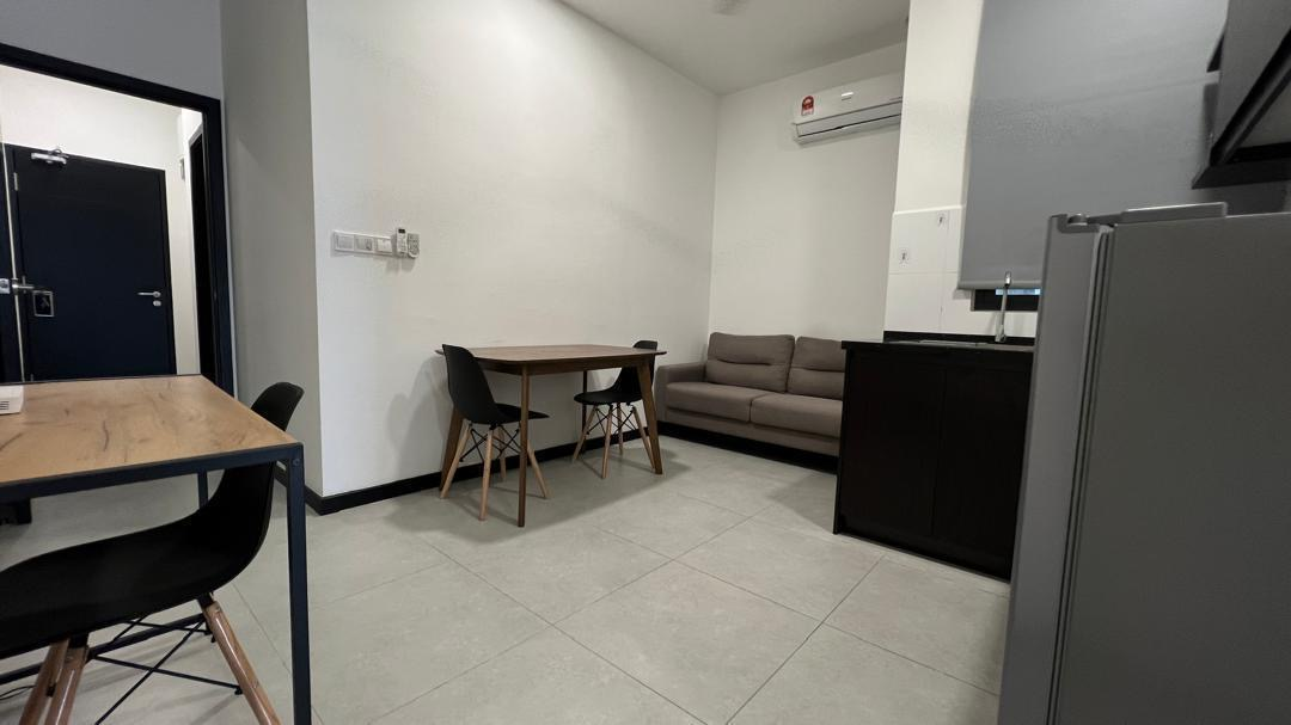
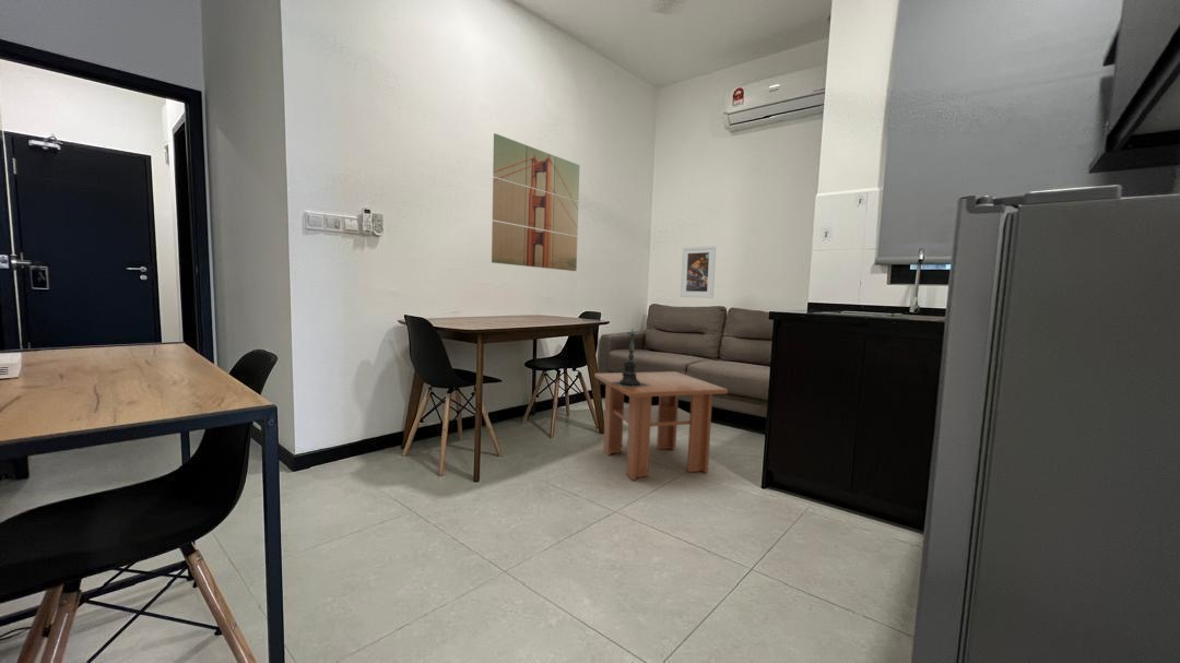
+ candle holder (630, 354)
+ coffee table (654, 421)
+ wall art (539, 209)
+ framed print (697, 272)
